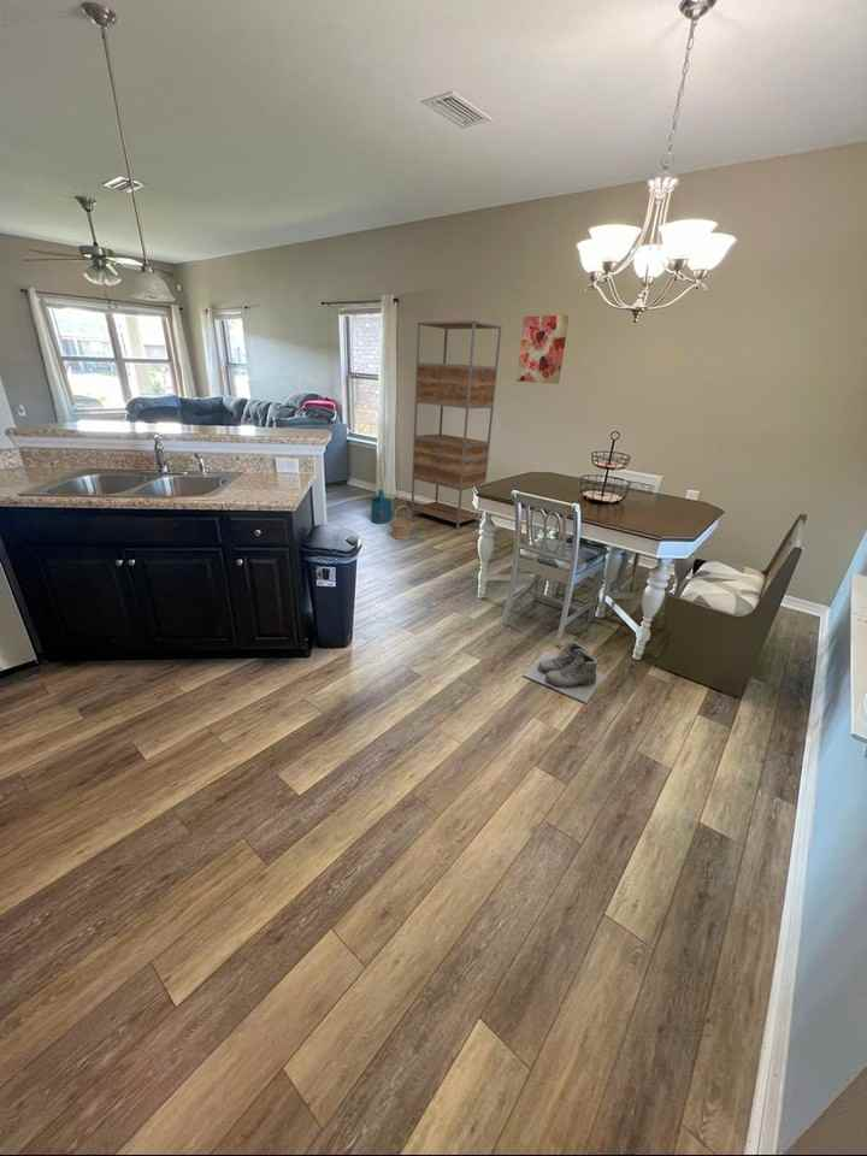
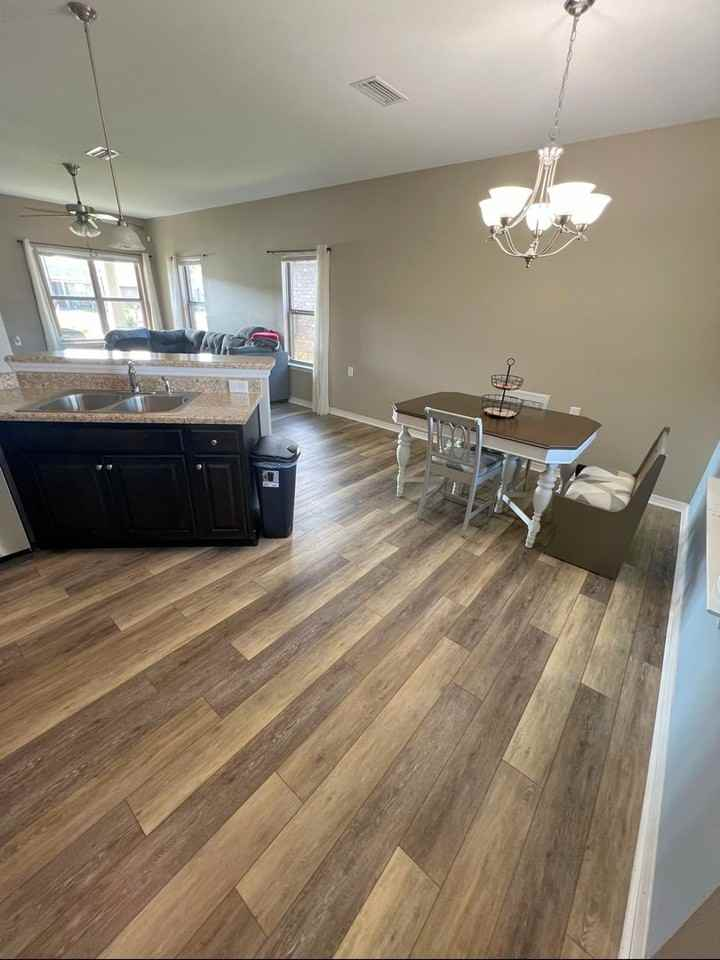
- watering can (388, 505)
- basket (401, 520)
- boots (567, 661)
- shelving unit (447, 435)
- wall art (541, 349)
